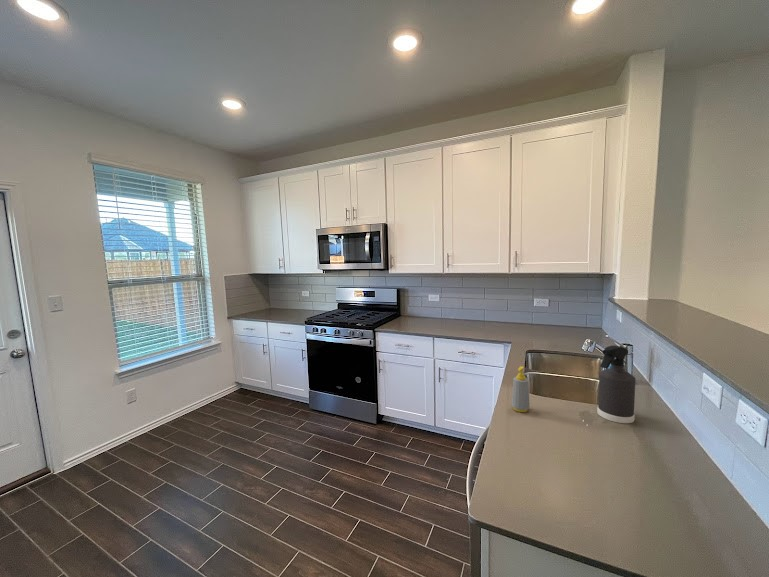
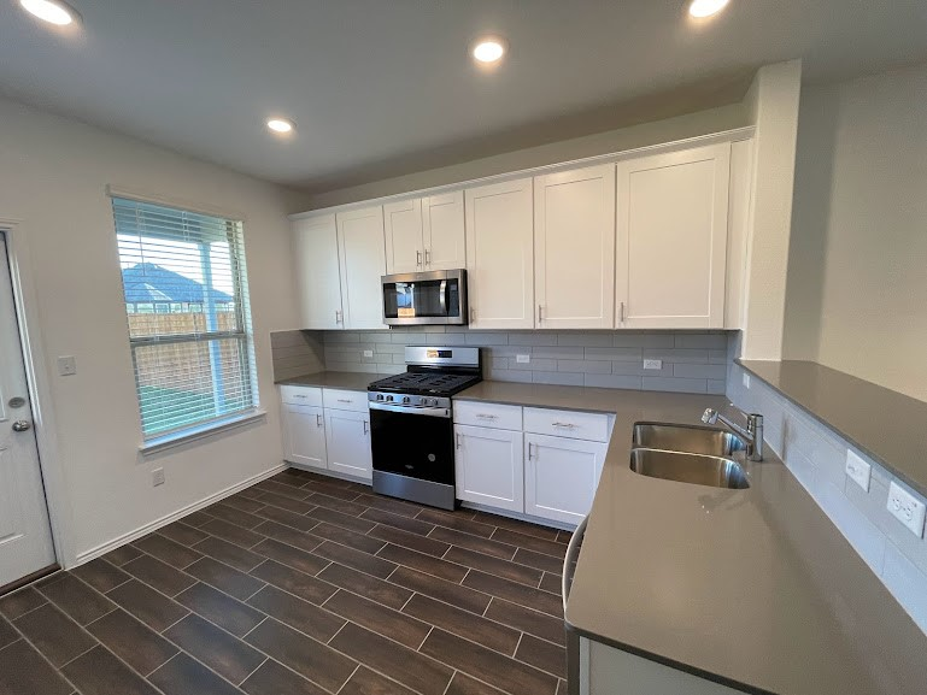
- spray bottle (614, 381)
- soap bottle (520, 388)
